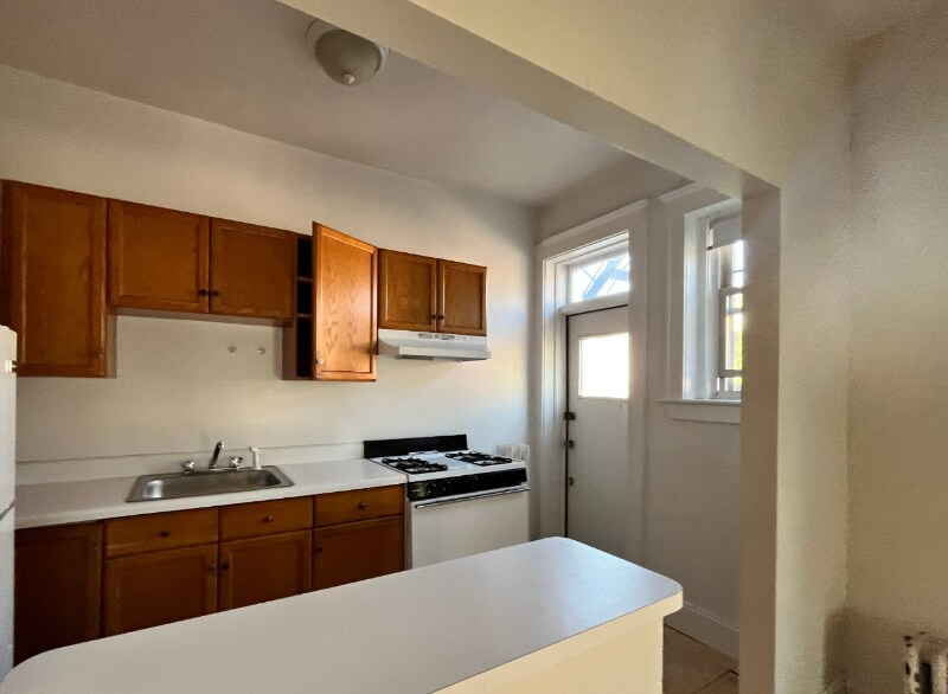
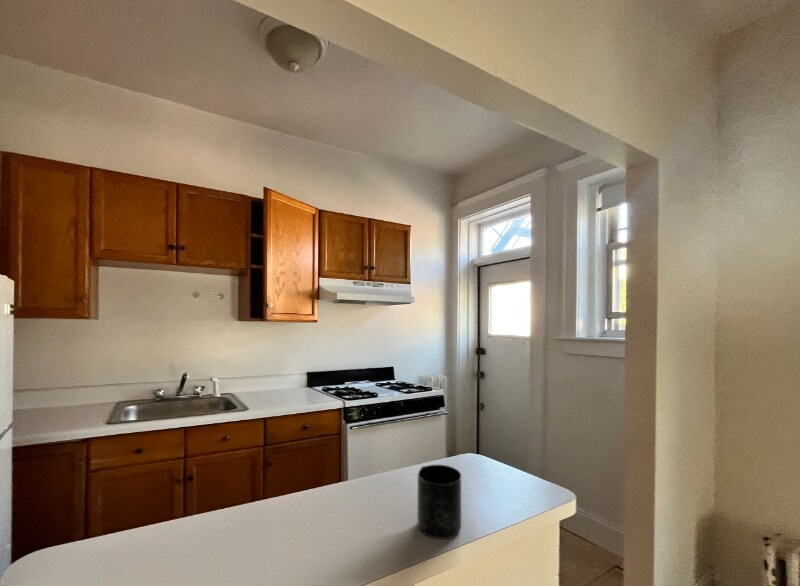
+ mug (435, 497)
